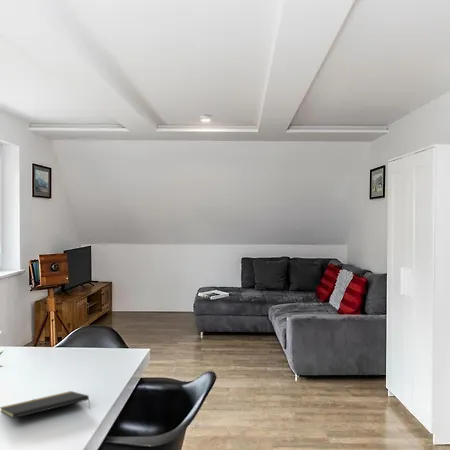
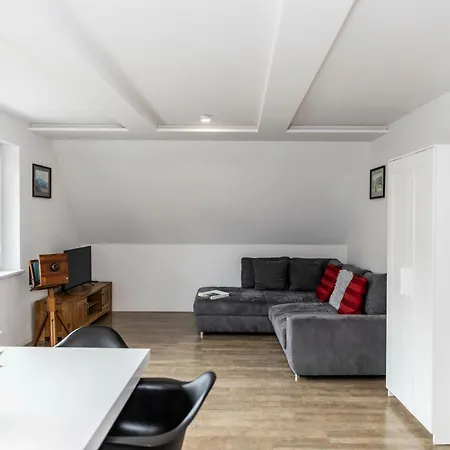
- notepad (44, 403)
